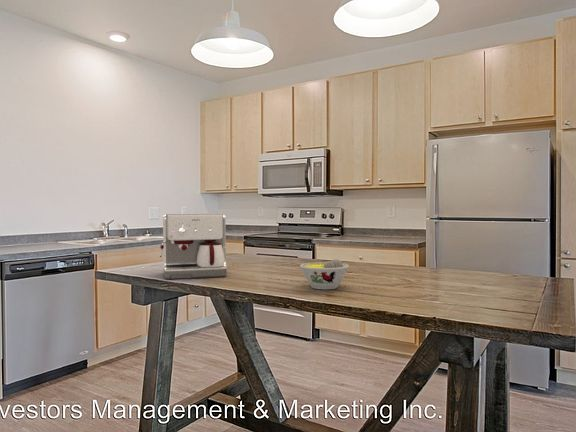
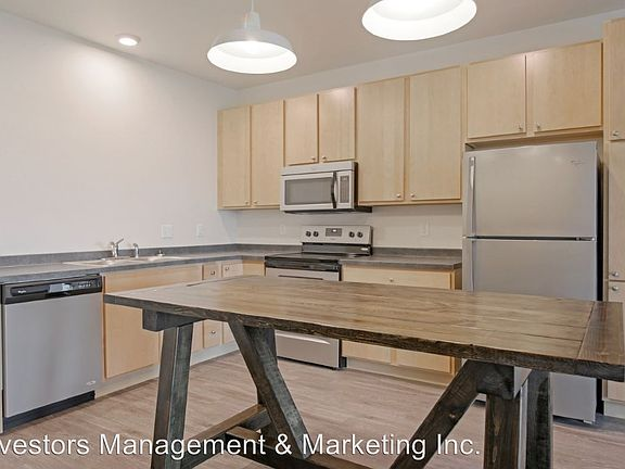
- bowl (324, 272)
- coffee maker (195, 244)
